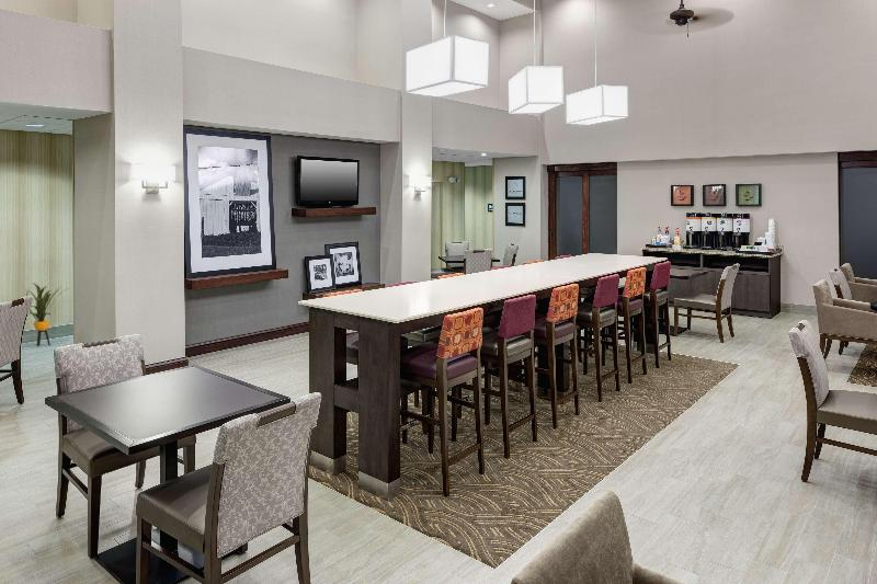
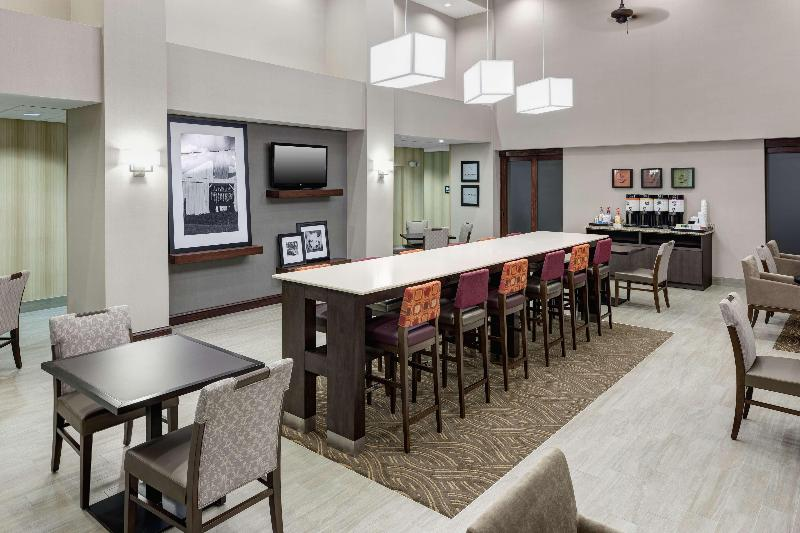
- house plant (43, 313)
